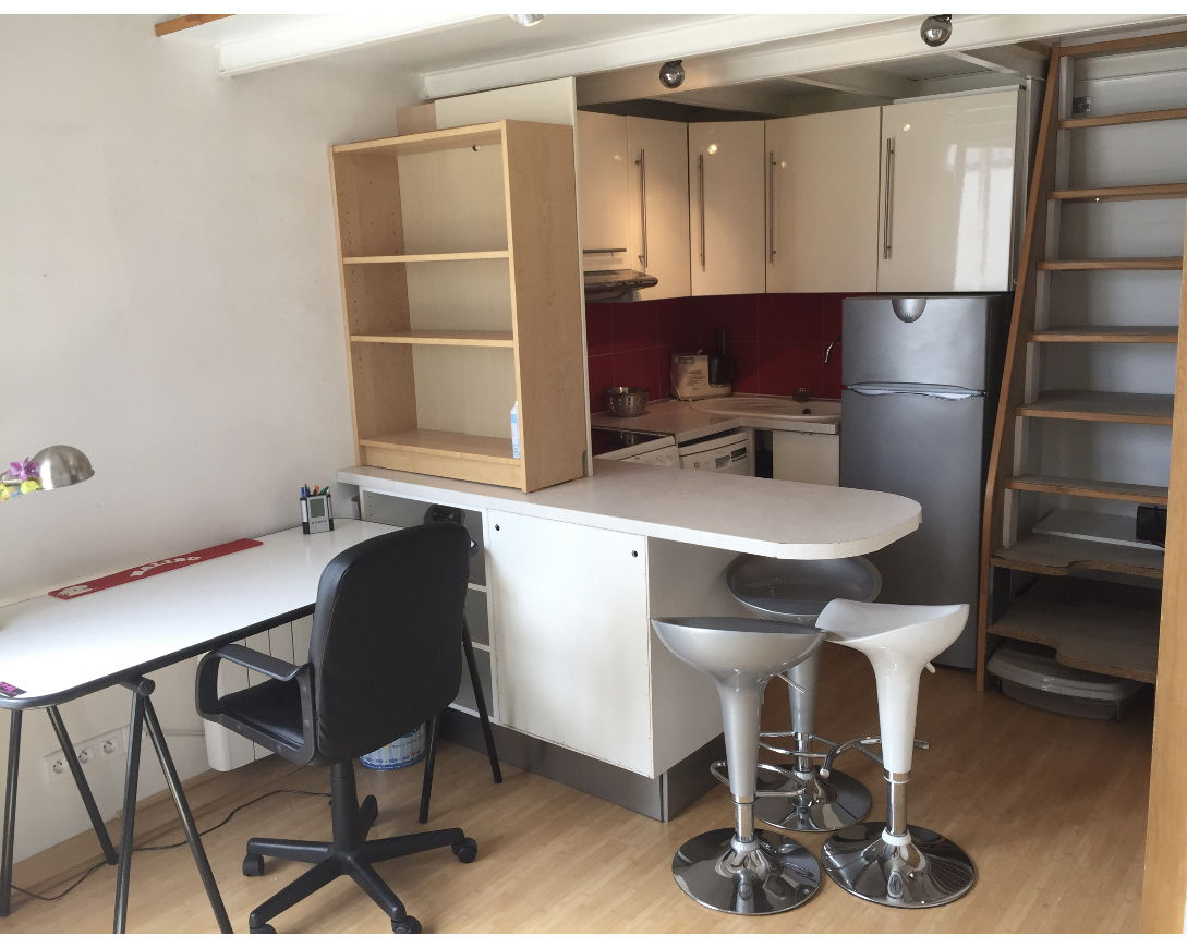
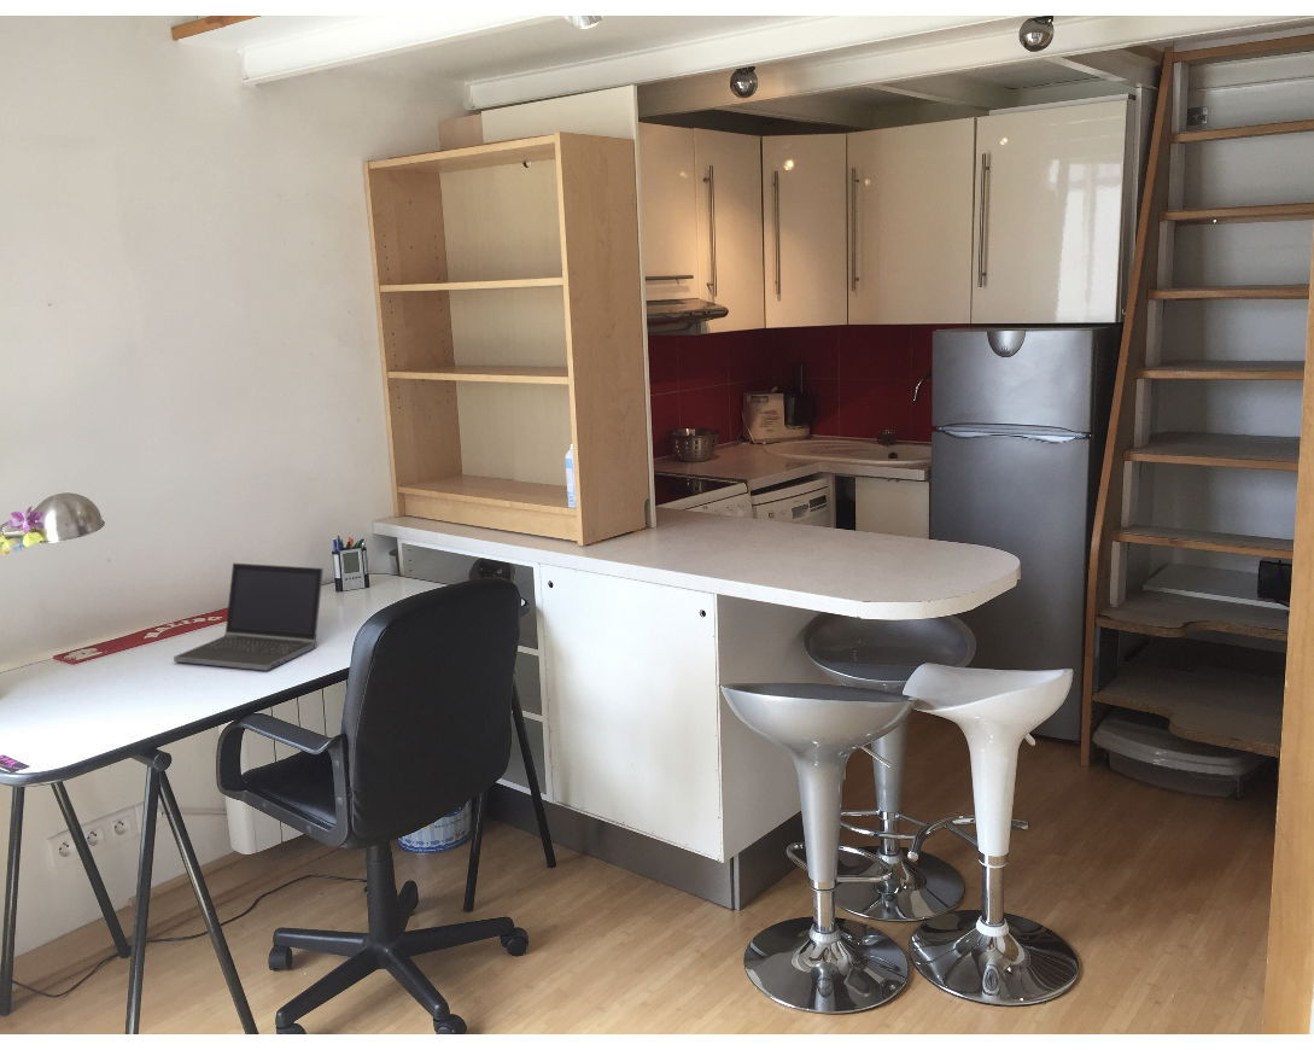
+ laptop computer (249, 614)
